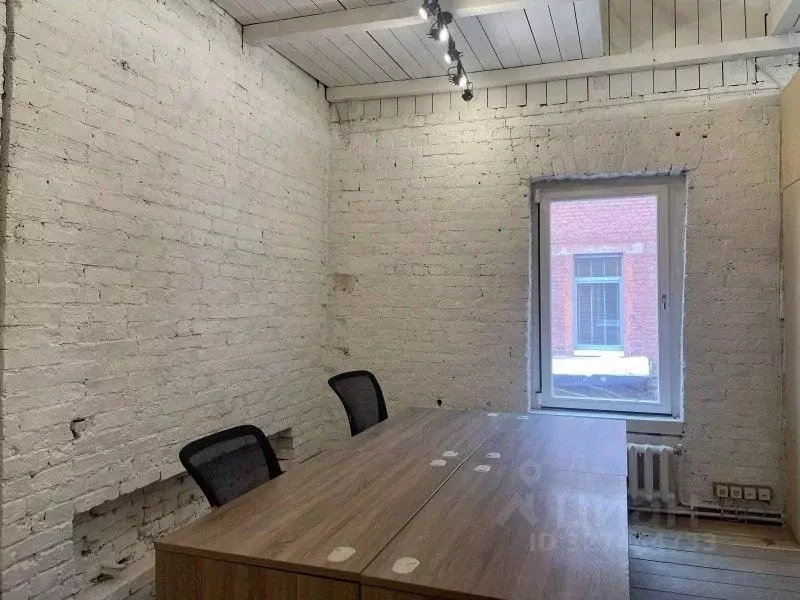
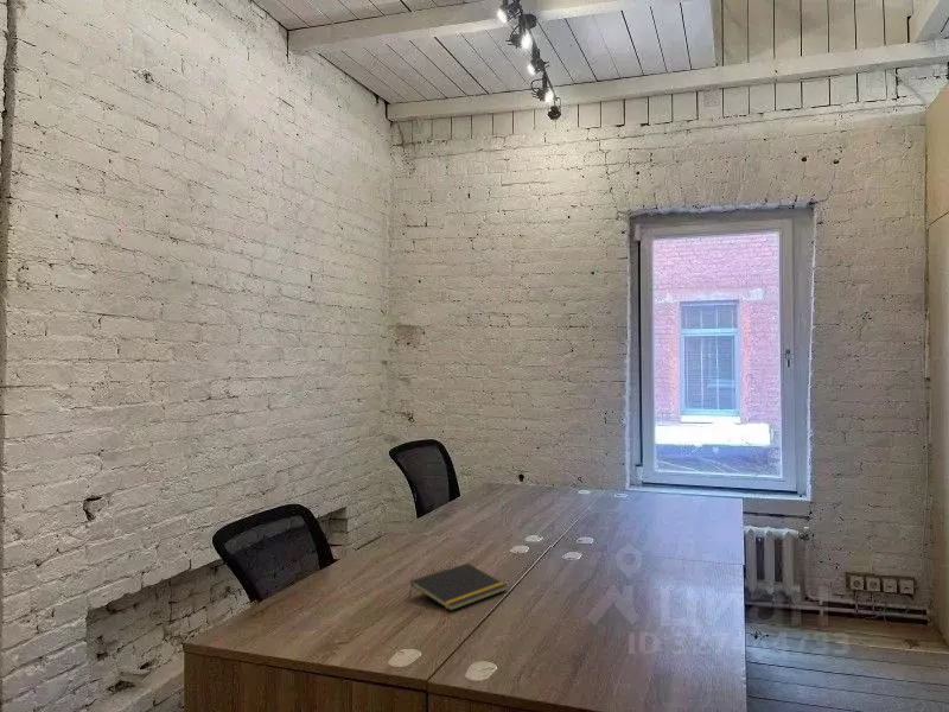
+ notepad (459, 585)
